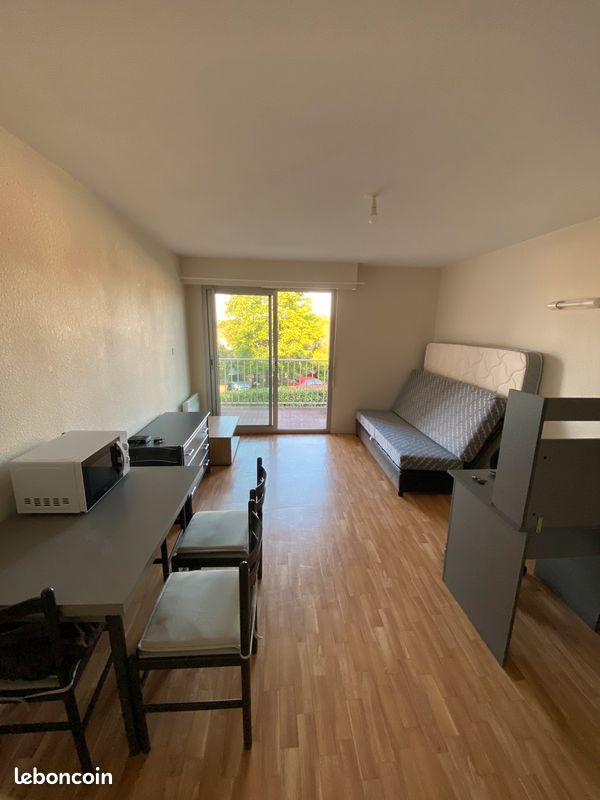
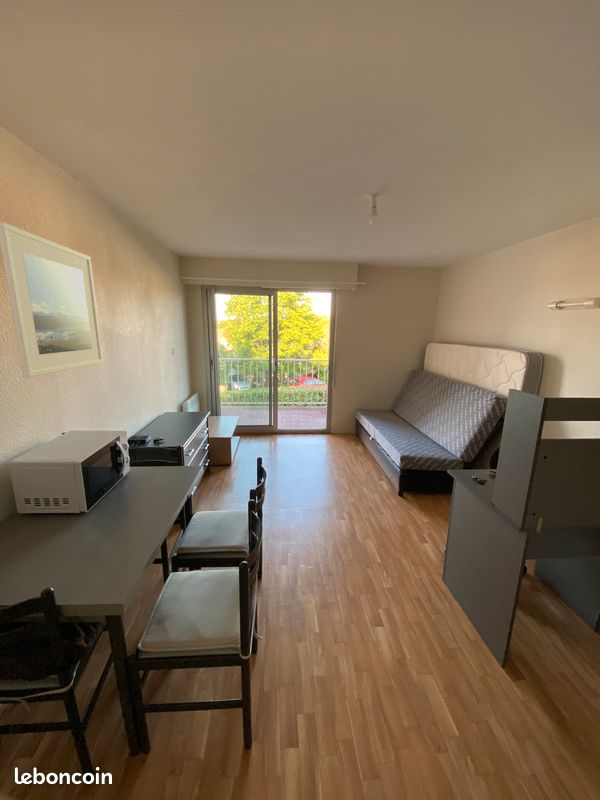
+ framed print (61, 308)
